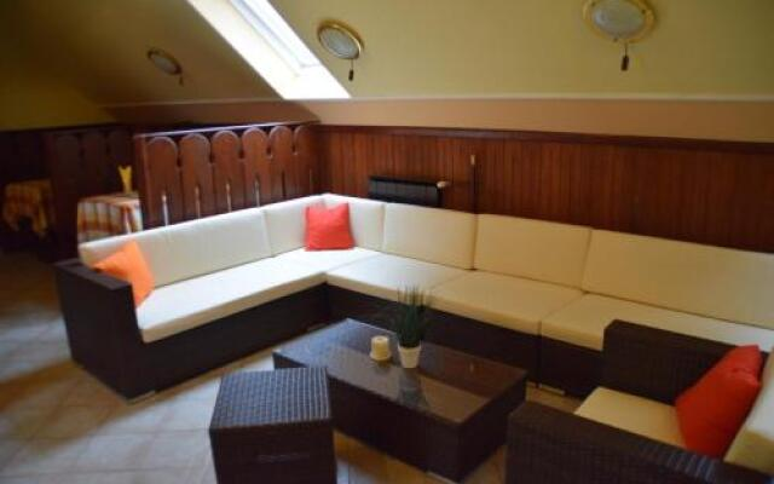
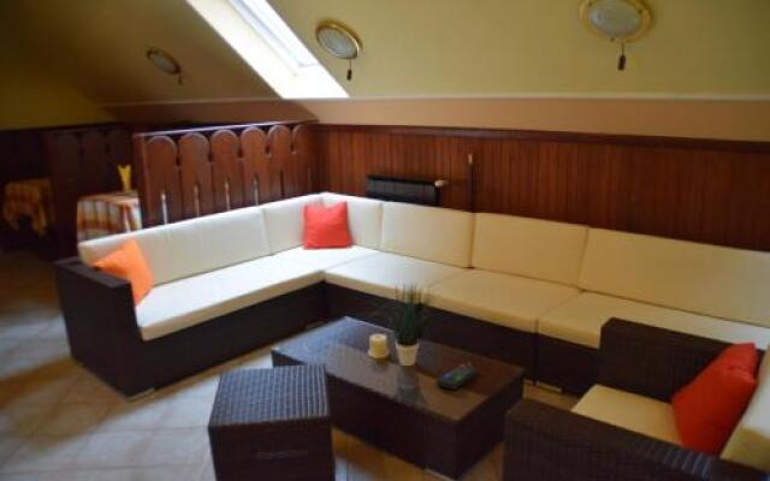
+ remote control (457, 375)
